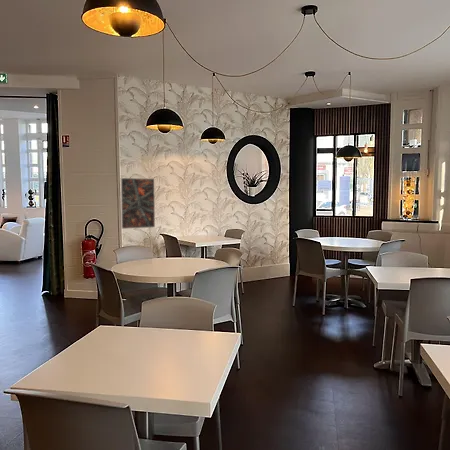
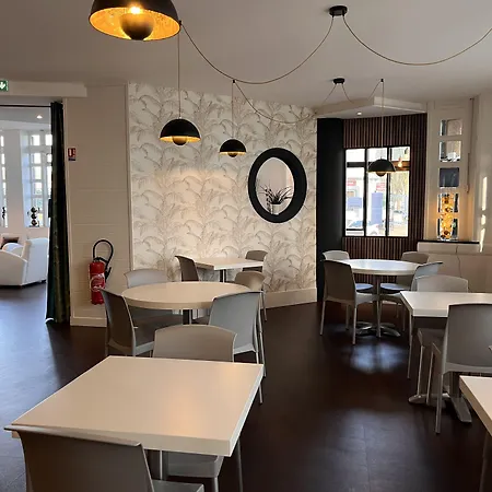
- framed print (138, 203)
